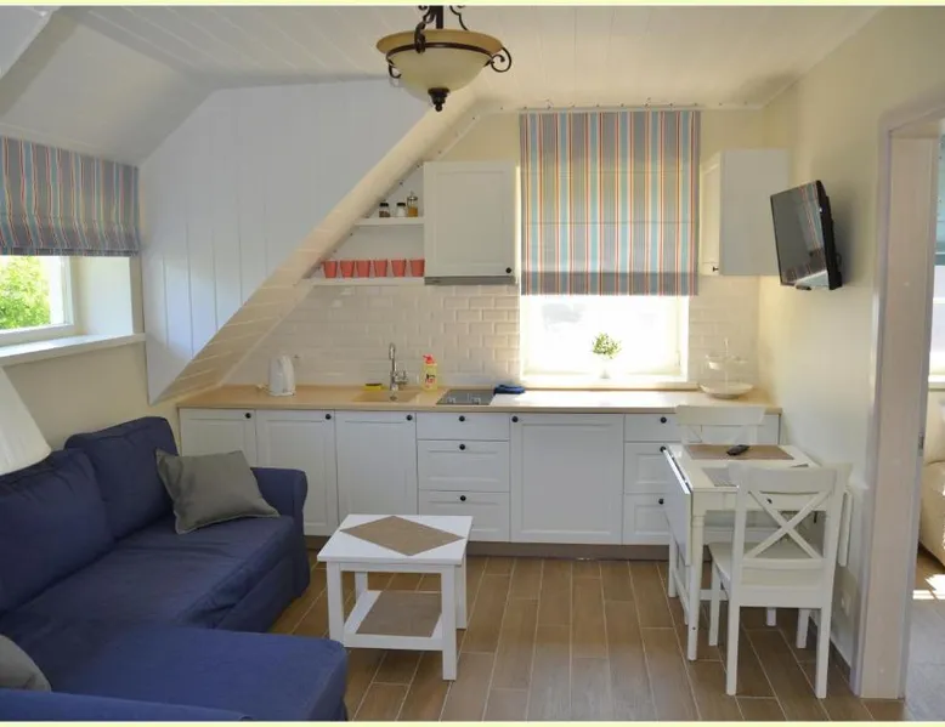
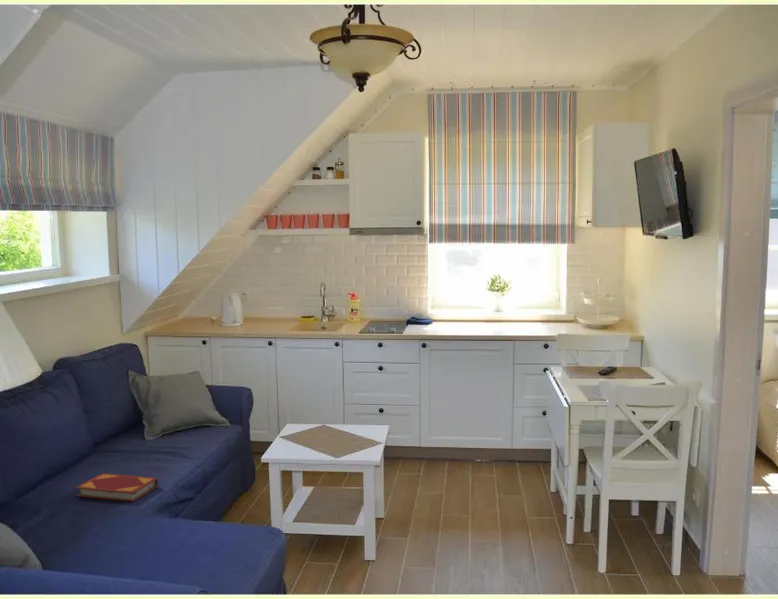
+ hardback book (117, 486)
